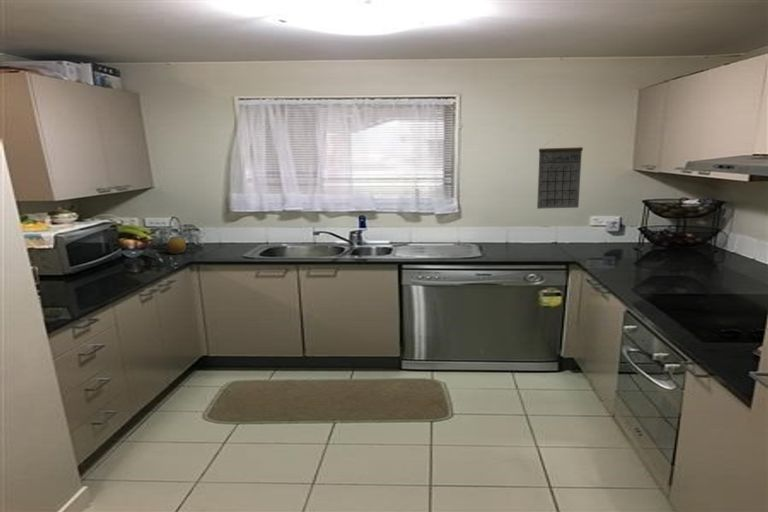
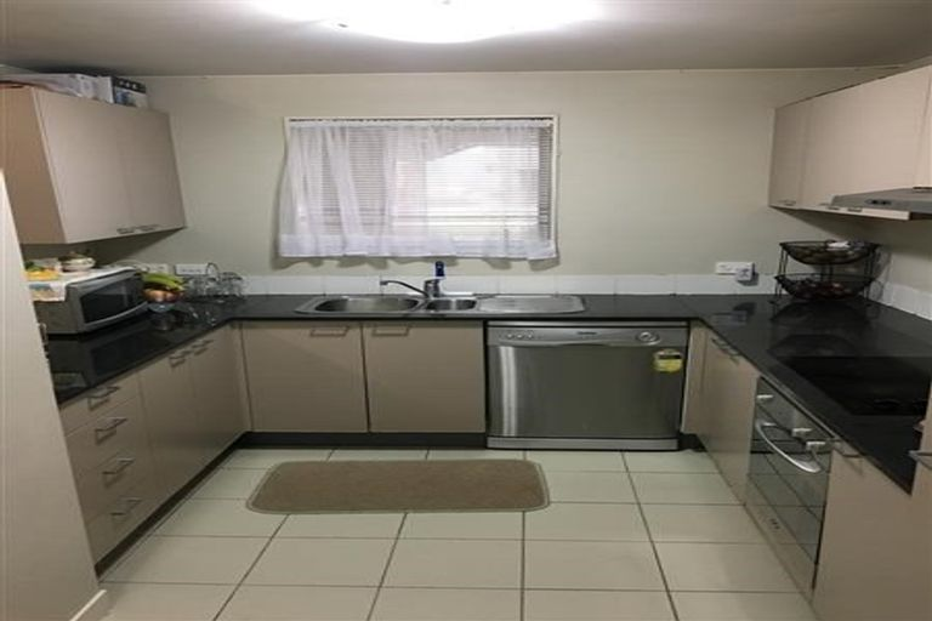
- fruit (176, 245)
- calendar (559, 171)
